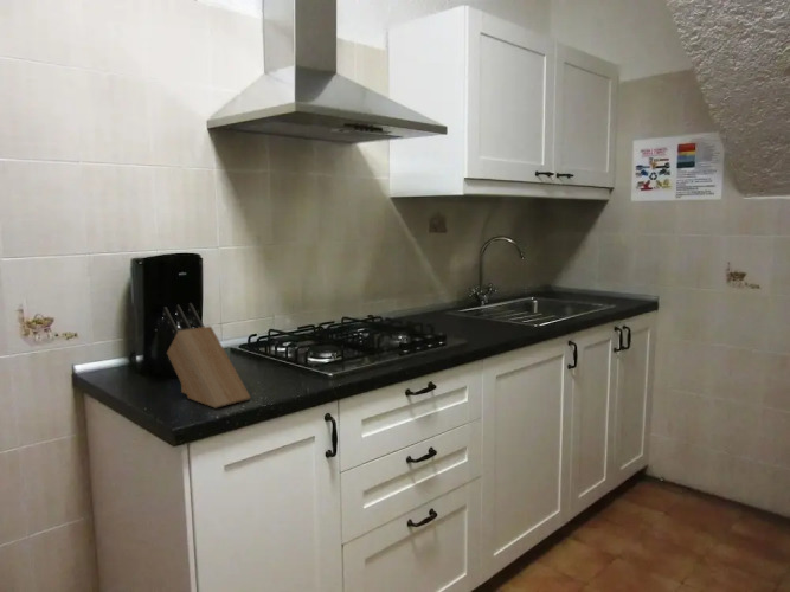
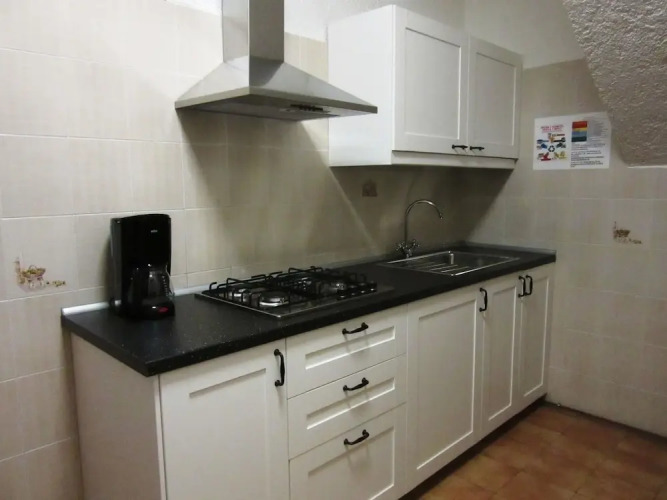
- knife block (201, 350)
